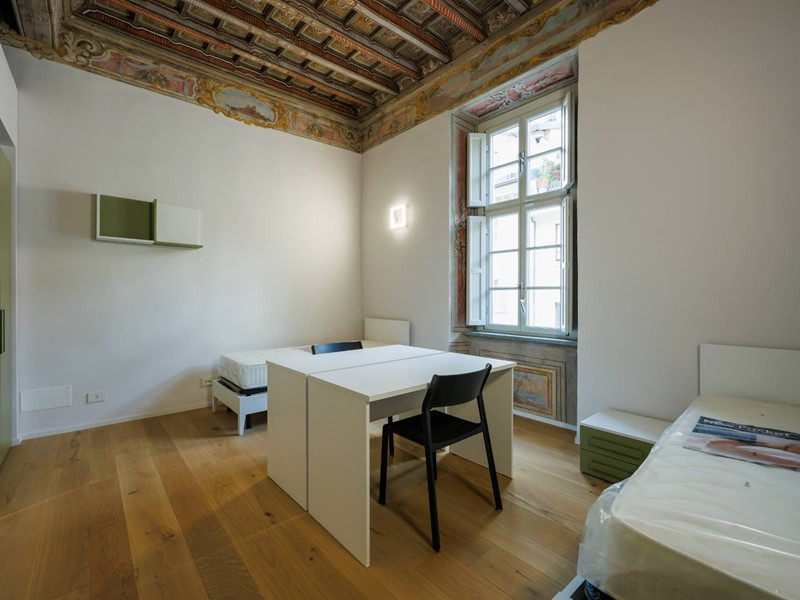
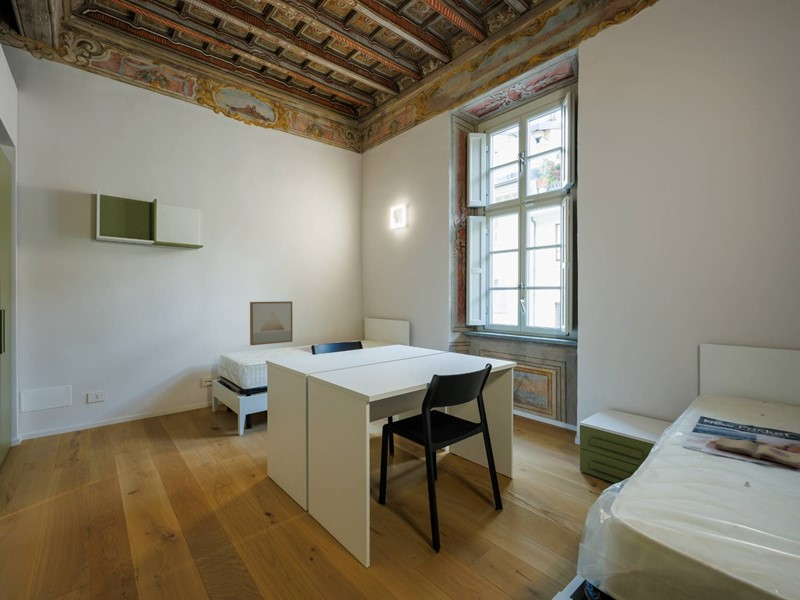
+ diary (756, 449)
+ wall art (272, 322)
